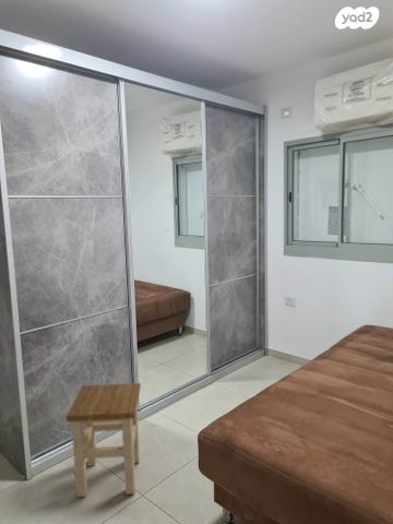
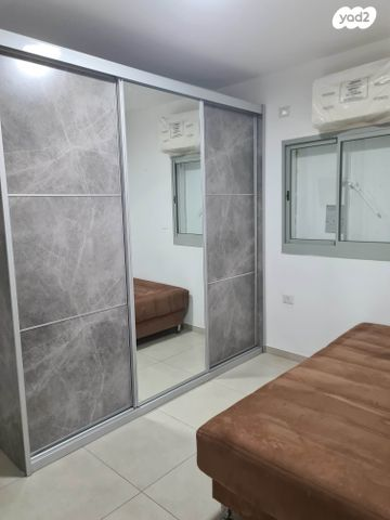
- stool (108, 430)
